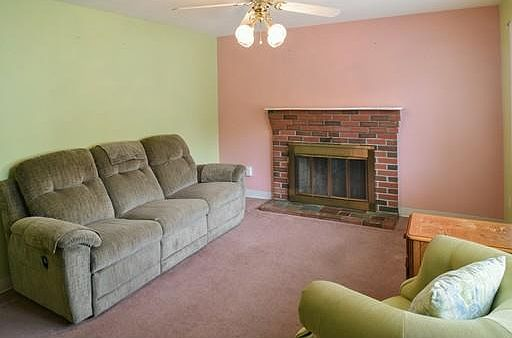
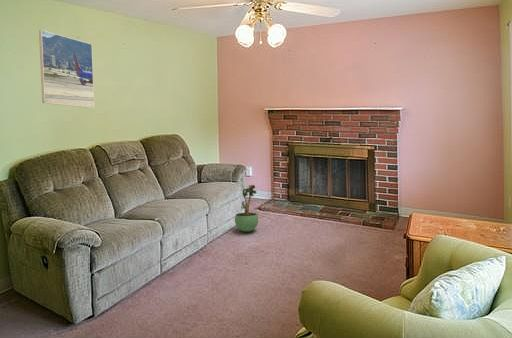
+ potted plant (246, 207)
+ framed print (68, 71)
